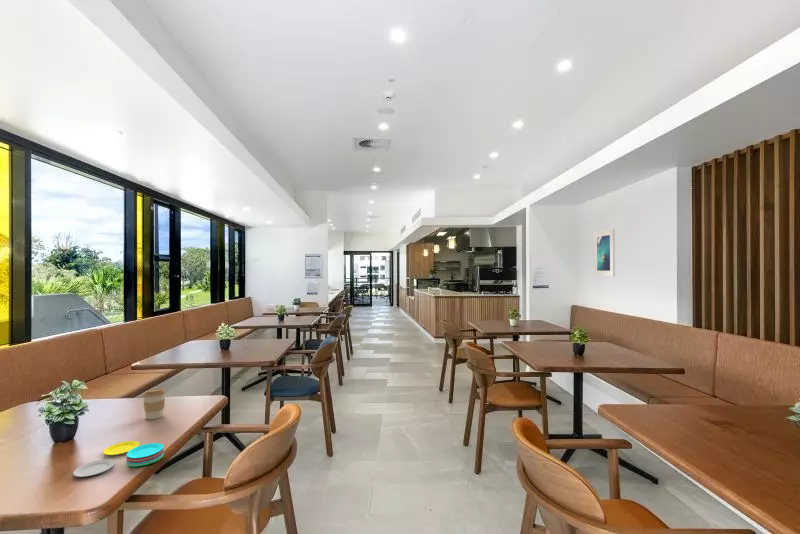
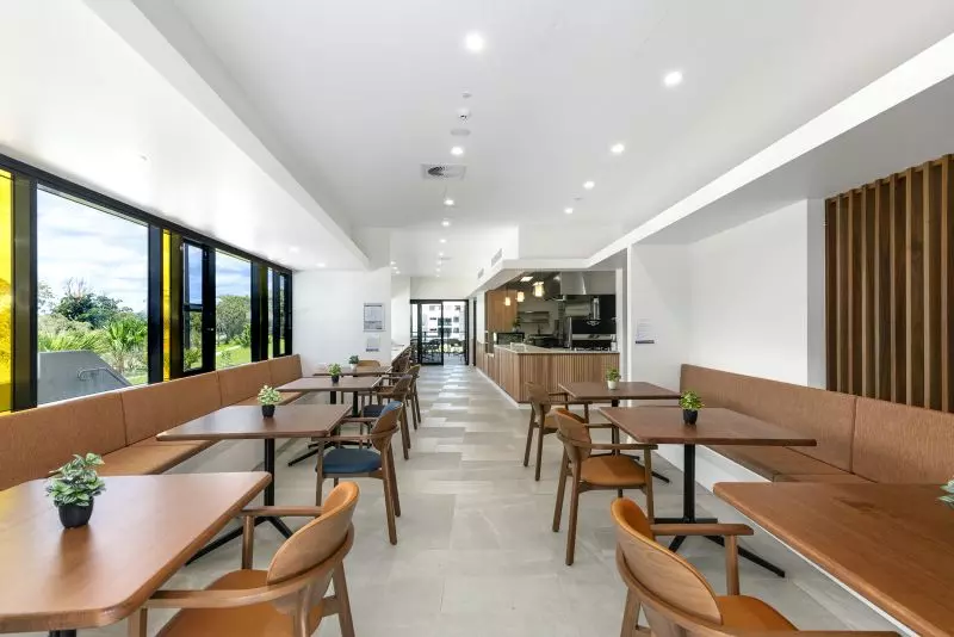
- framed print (603, 253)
- plate (116, 454)
- coffee cup (154, 402)
